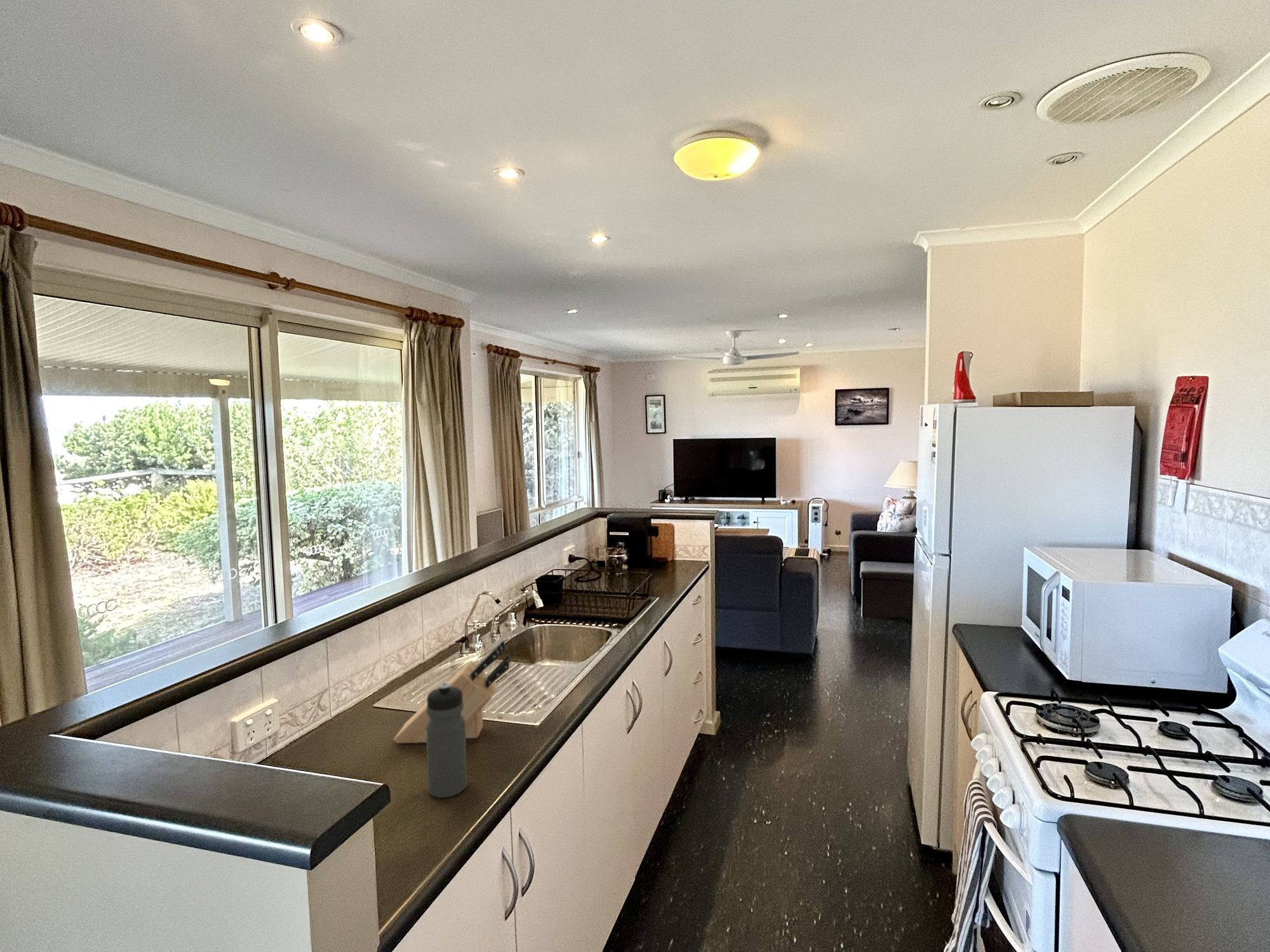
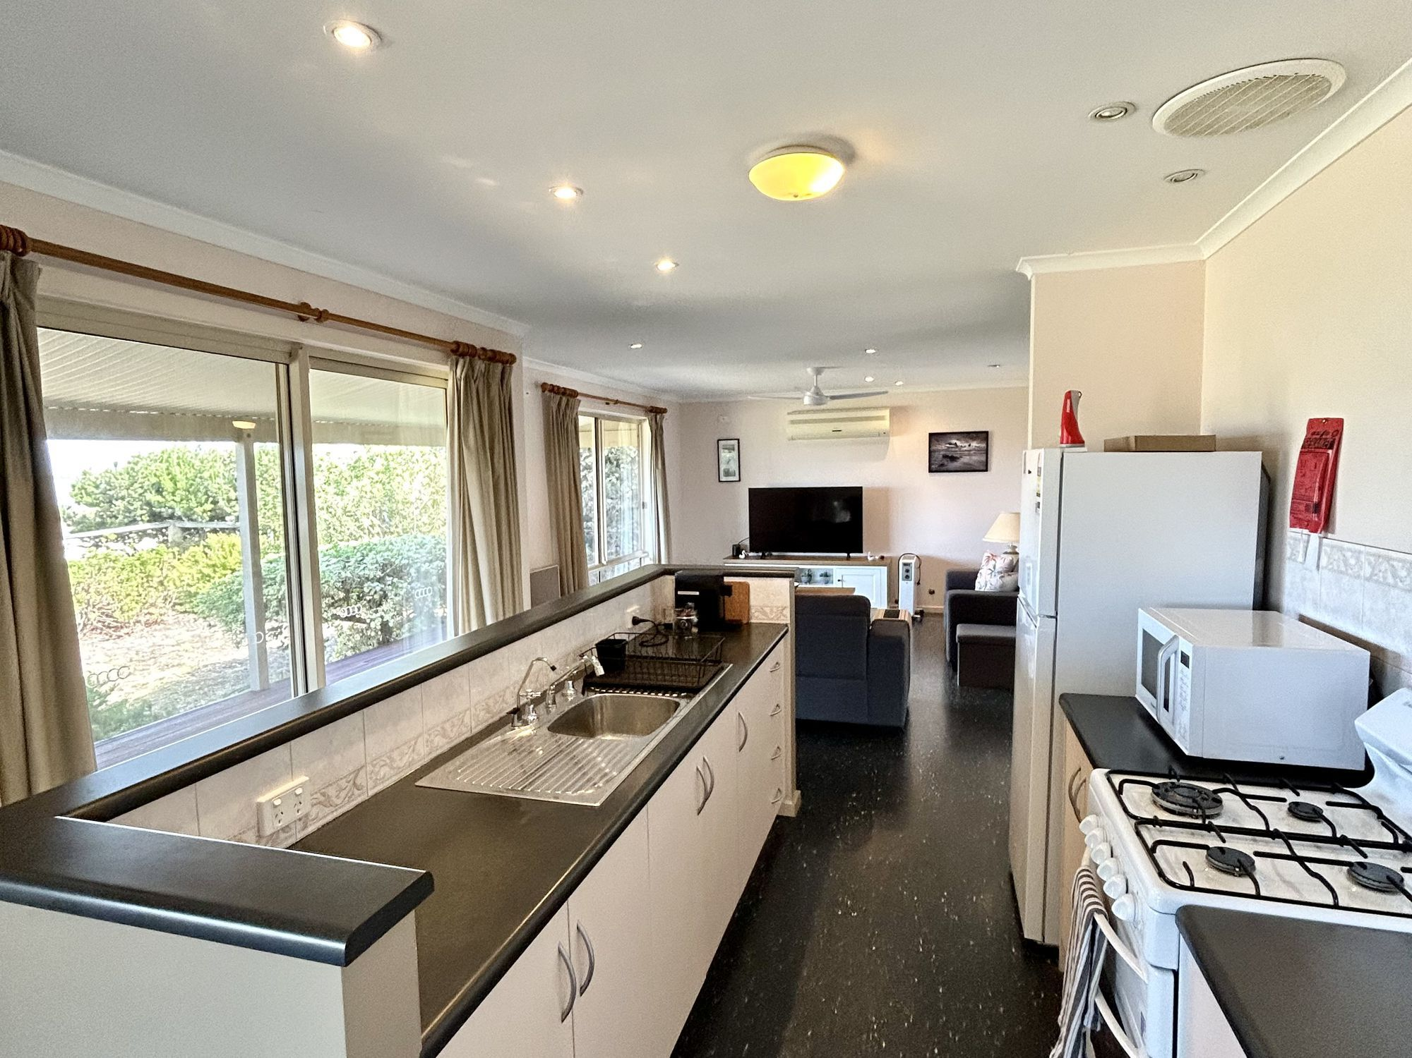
- water bottle (446, 736)
- knife block (455, 687)
